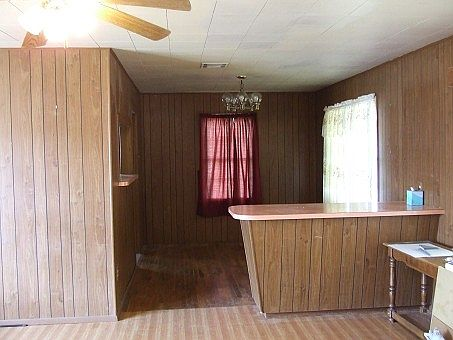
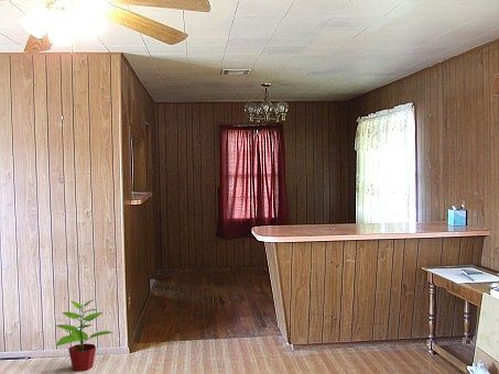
+ potted plant (84, 332)
